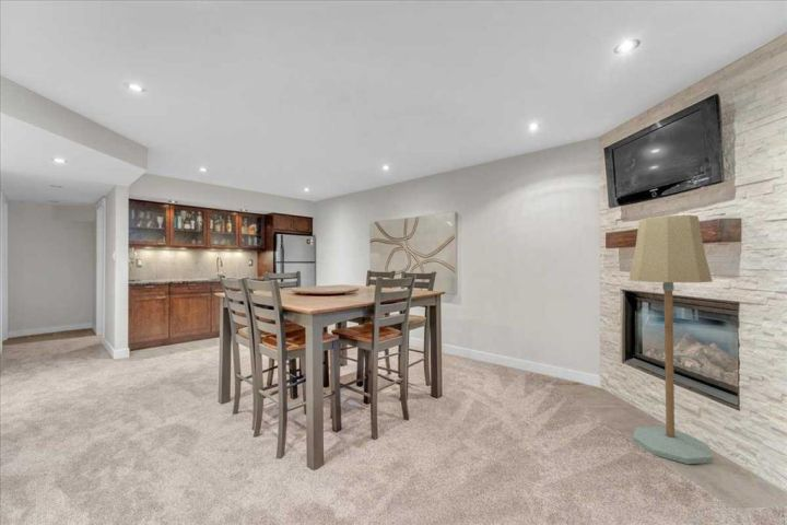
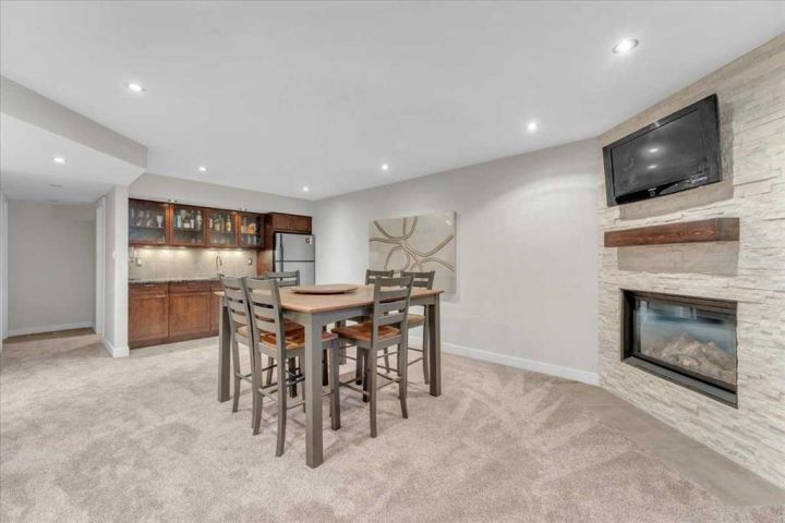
- floor lamp (668, 331)
